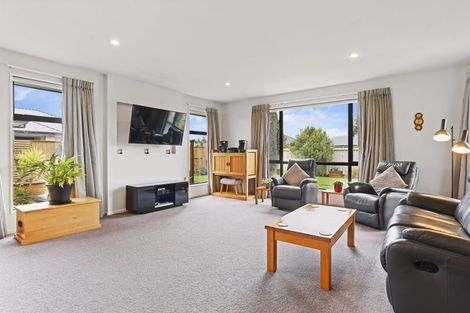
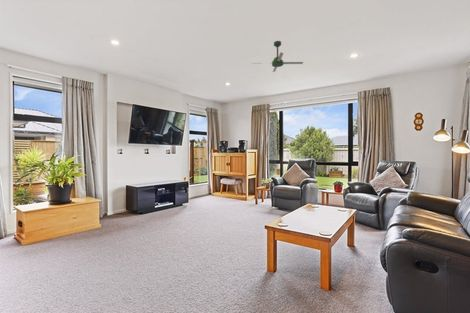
+ ceiling fan (277, 53)
